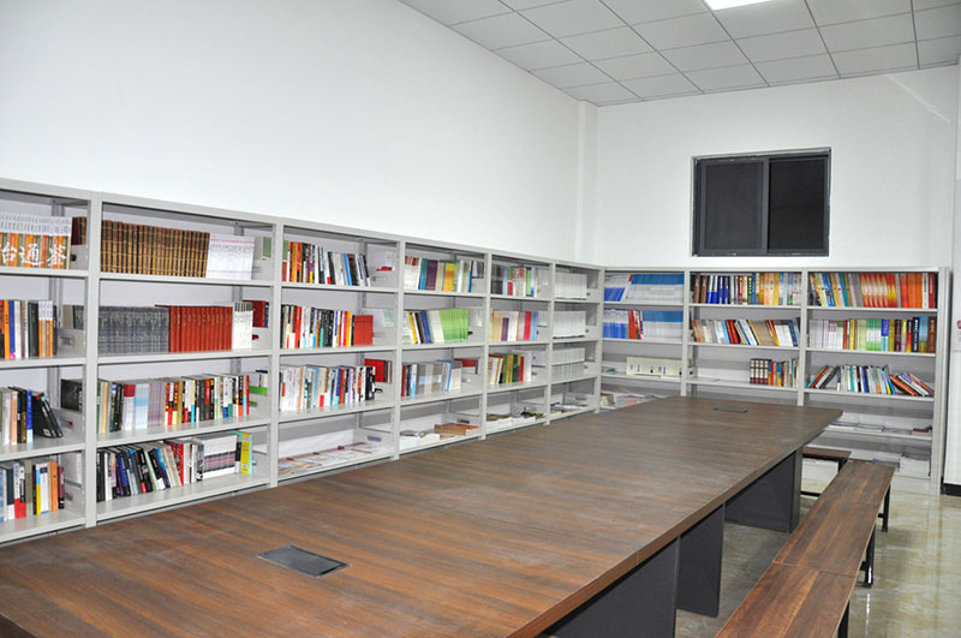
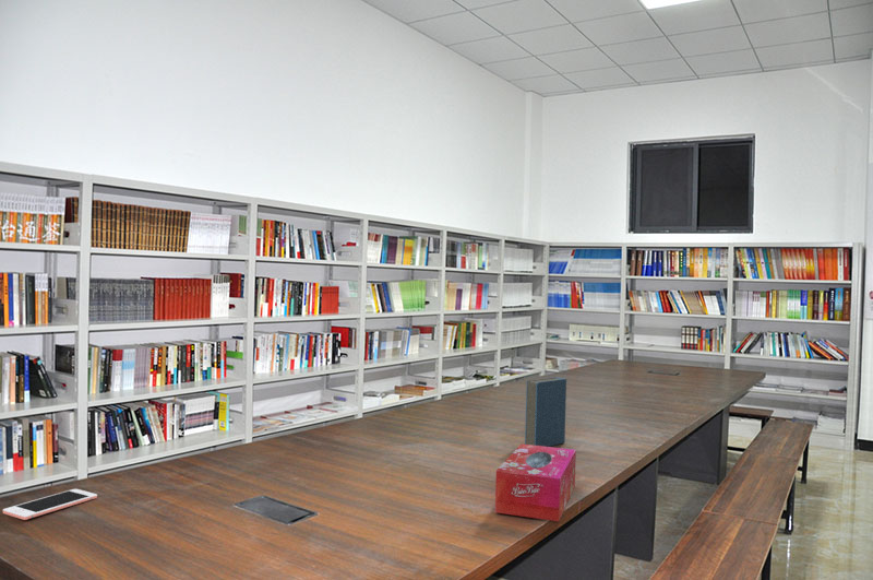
+ cell phone (51, 502)
+ tissue box (538, 478)
+ book (546, 412)
